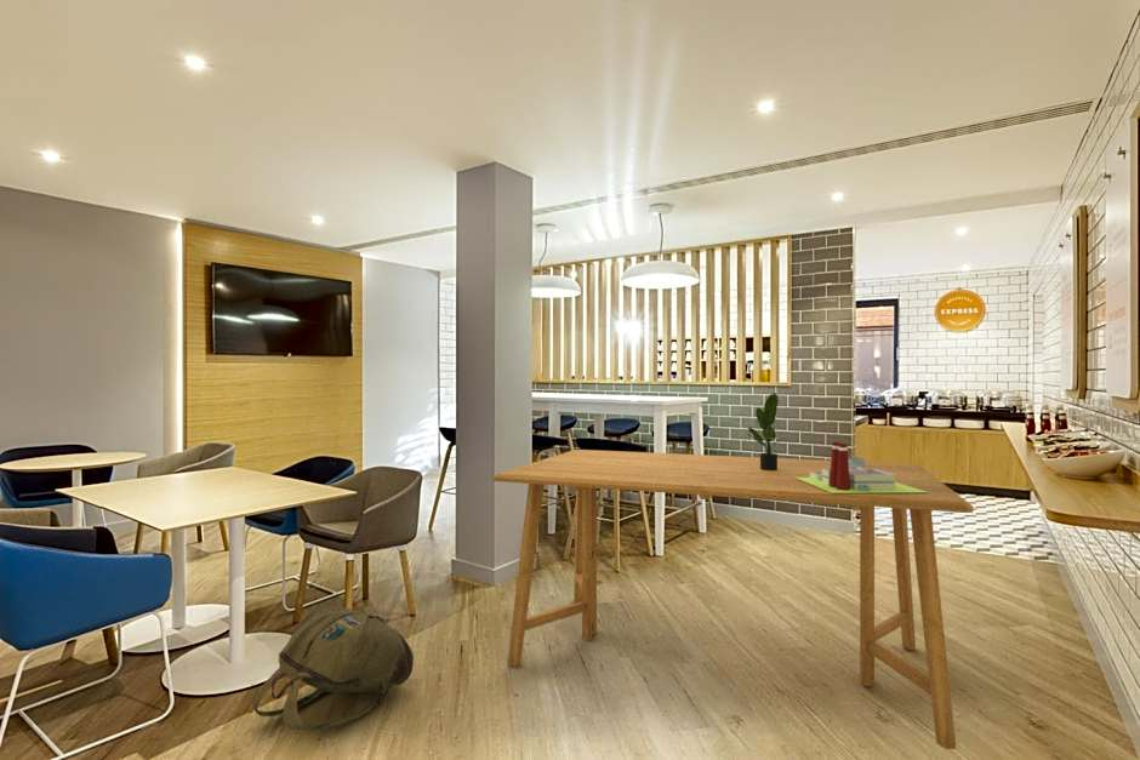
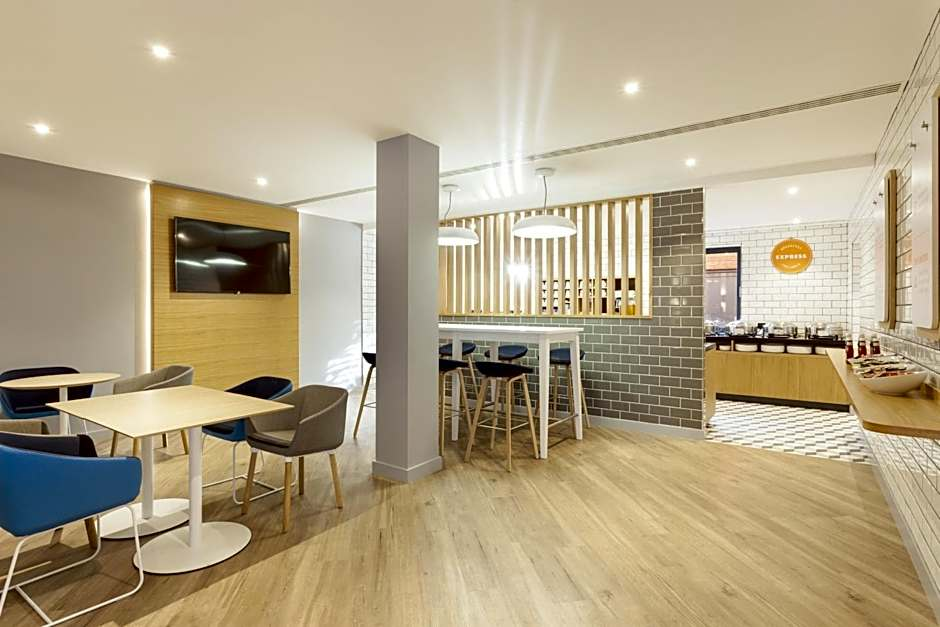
- architectural model (856, 462)
- potted plant (768, 429)
- backpack (334, 661)
- dining table (708, 498)
